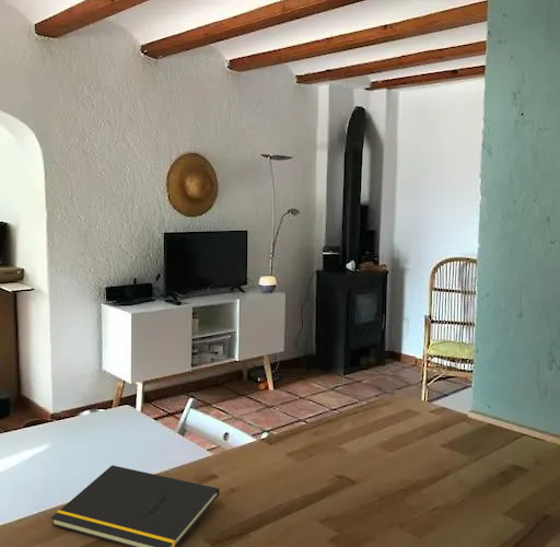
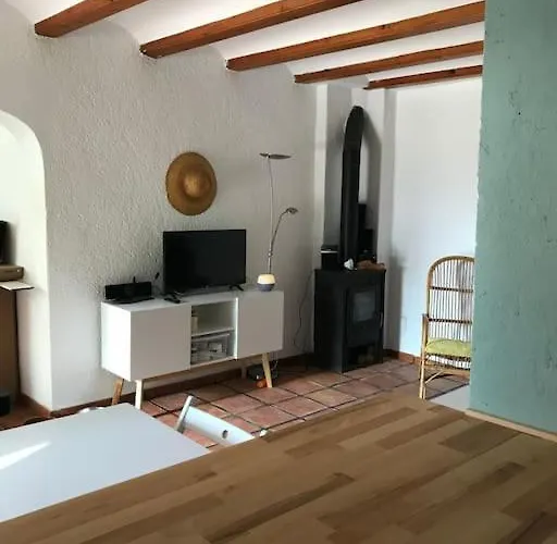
- notepad (137, 505)
